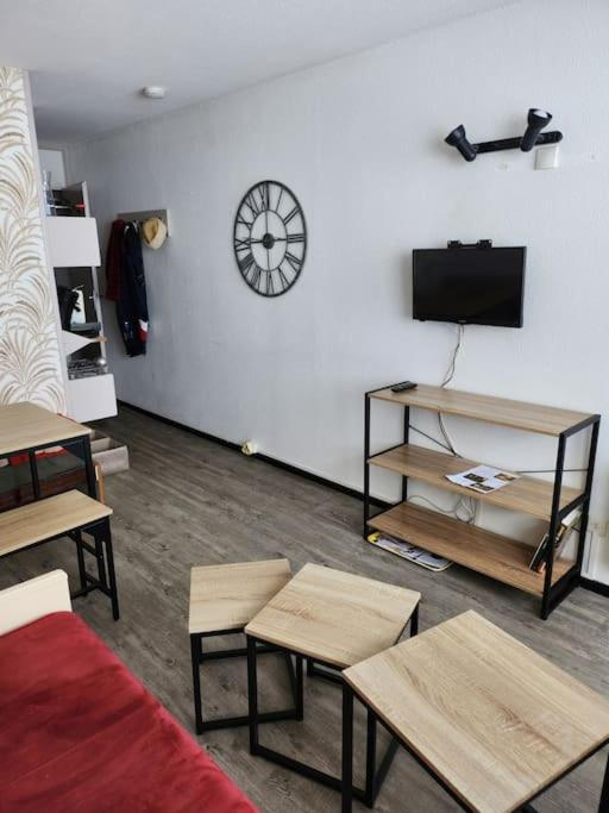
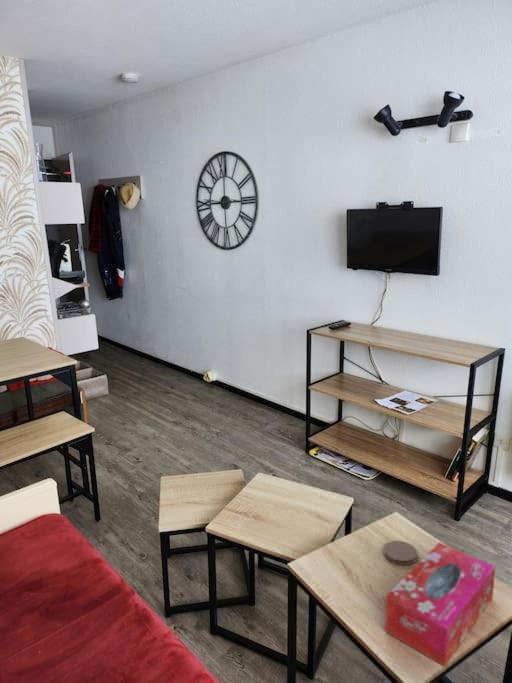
+ tissue box (441, 597)
+ coaster (400, 552)
